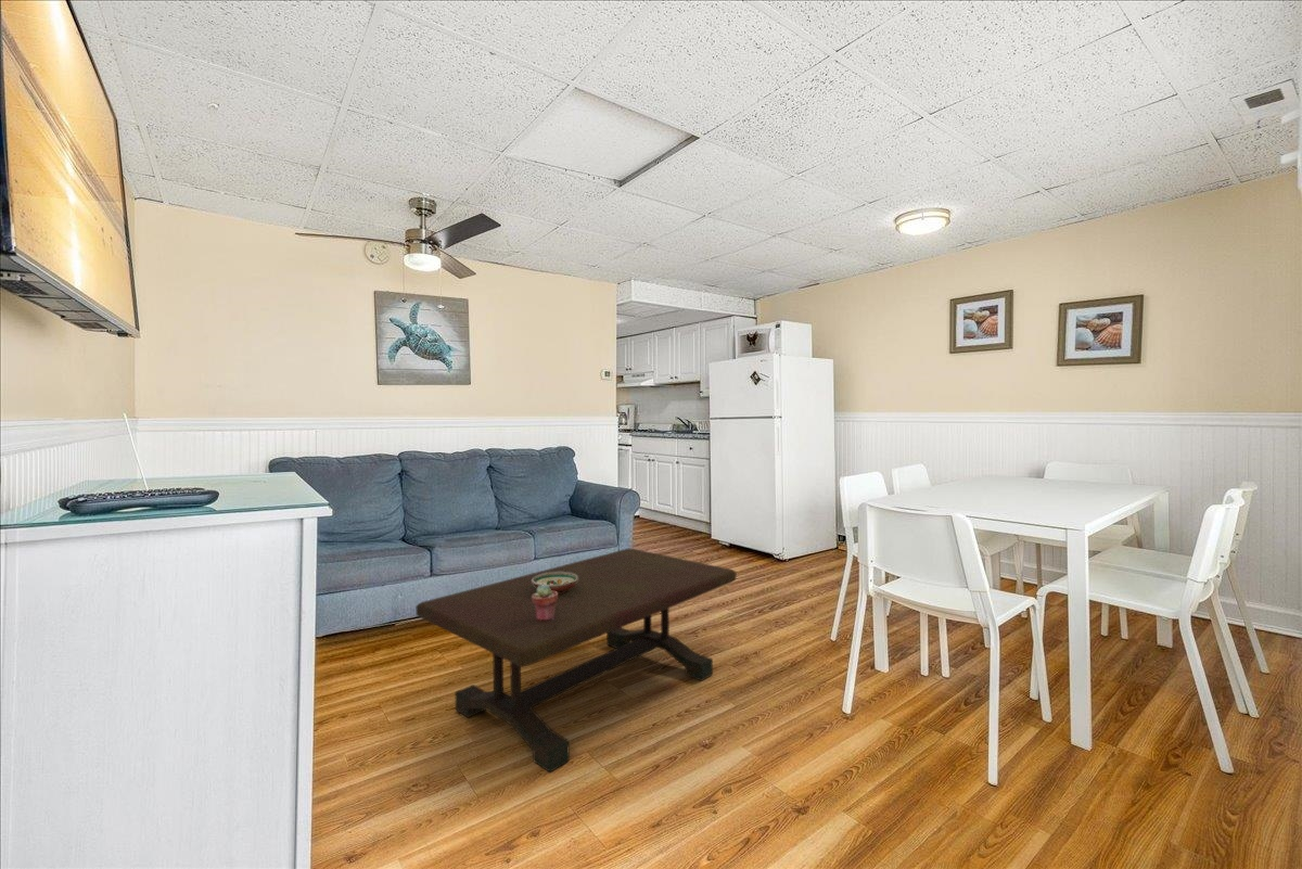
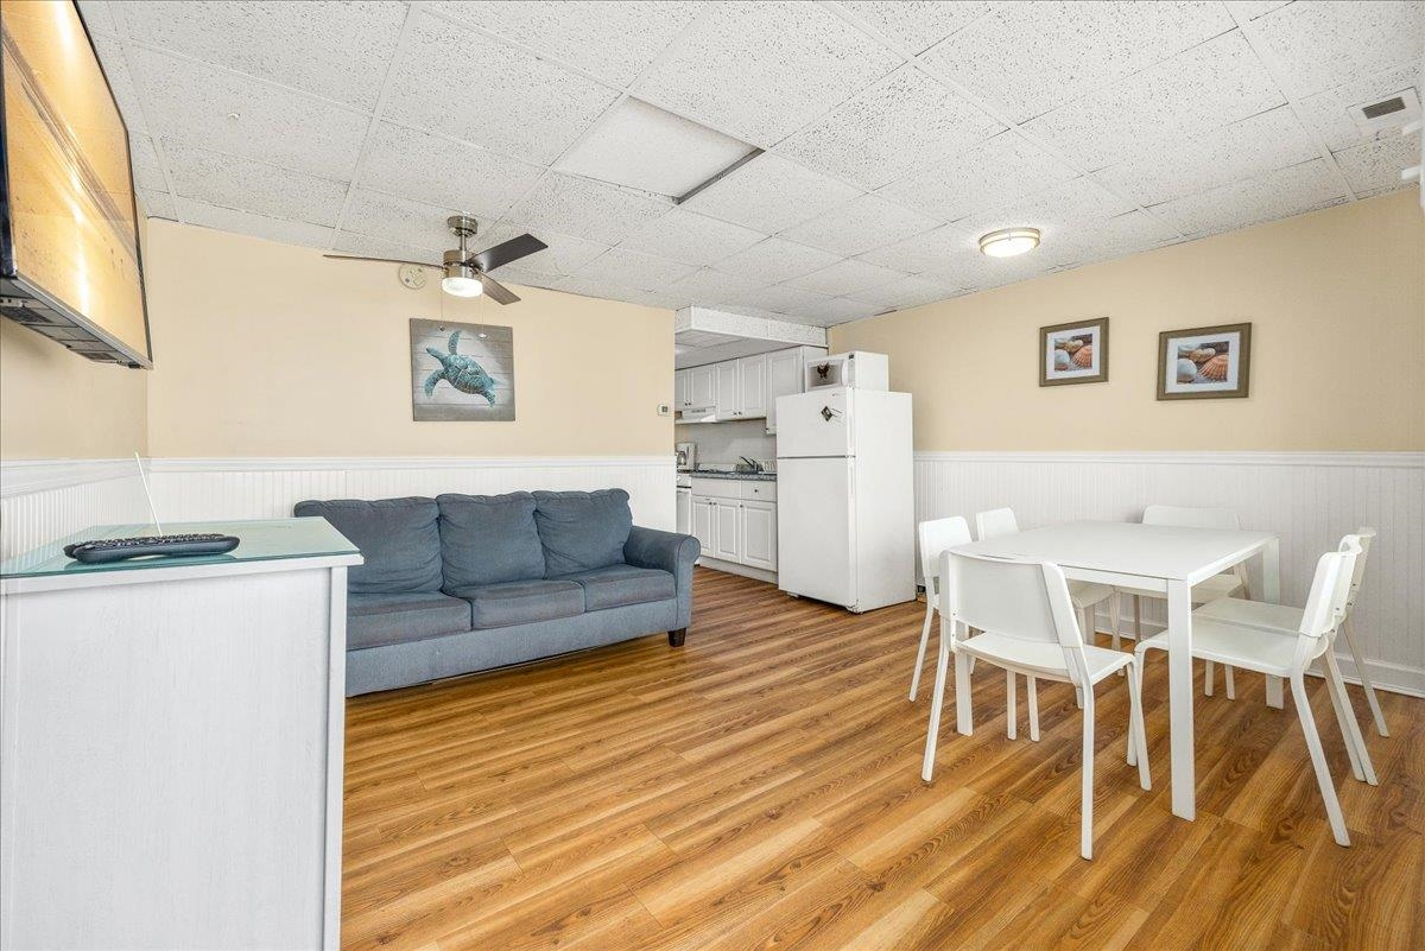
- decorative bowl (554, 583)
- coffee table (591, 638)
- potted succulent (545, 600)
